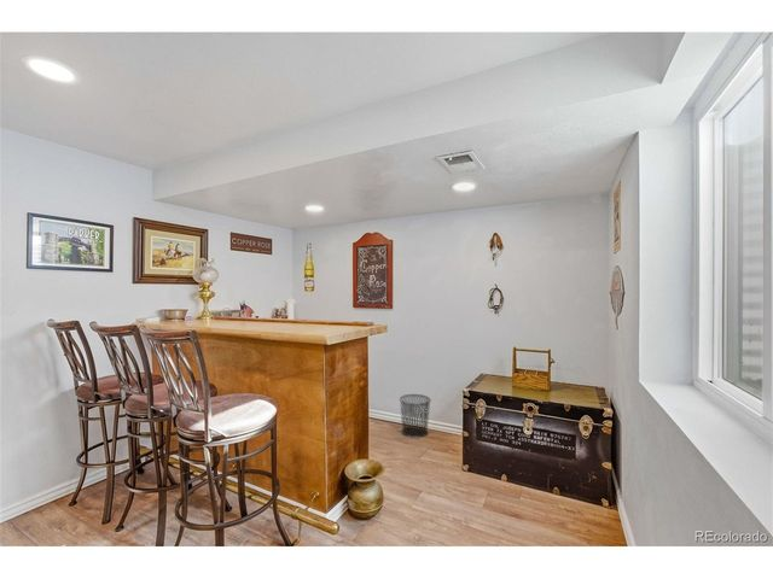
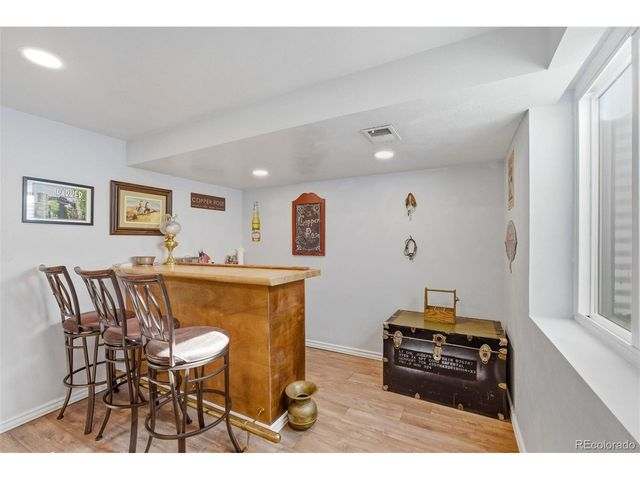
- waste bin (415, 415)
